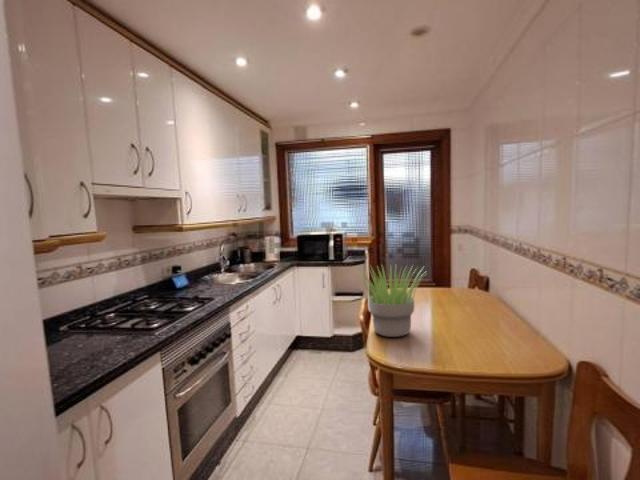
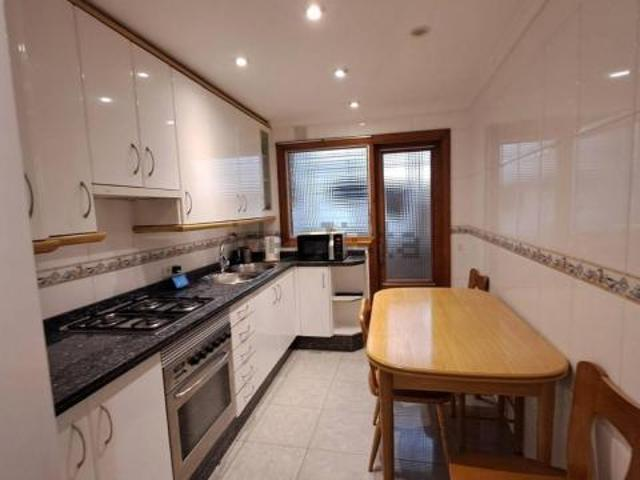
- potted plant (391, 300)
